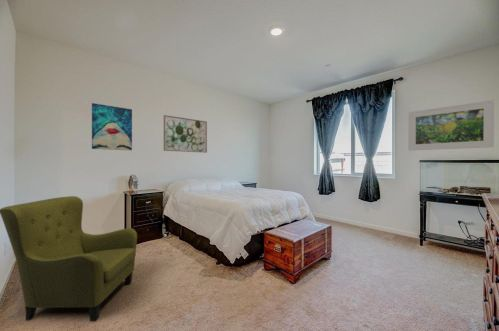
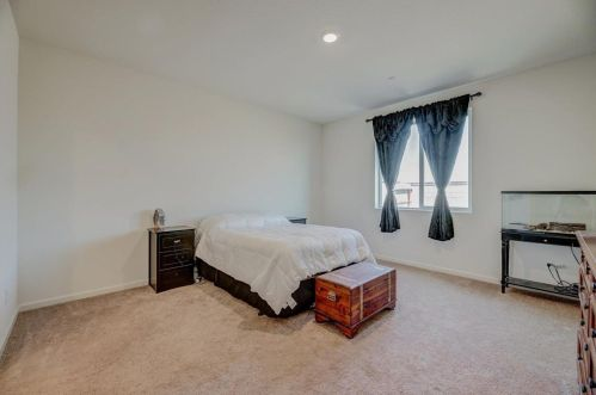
- wall art (186, 135)
- armchair (75, 250)
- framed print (446, 127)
- wall art (112, 128)
